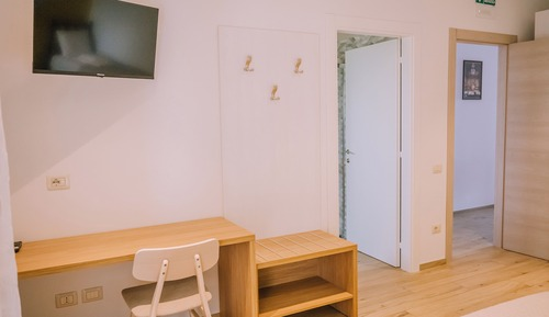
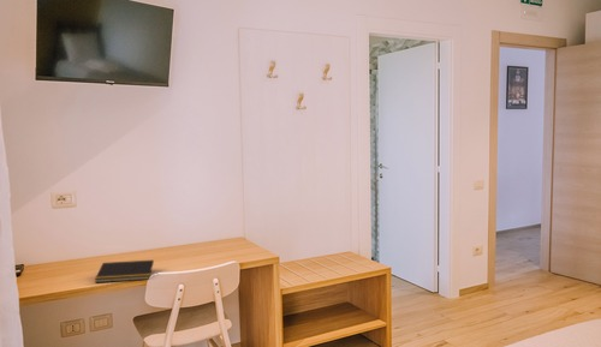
+ notepad (125, 270)
